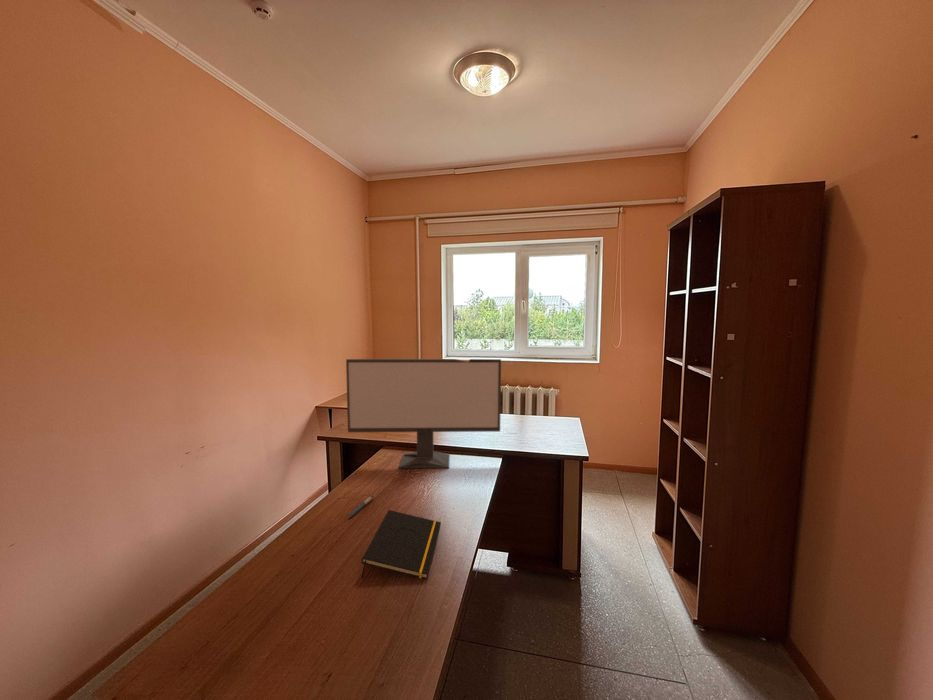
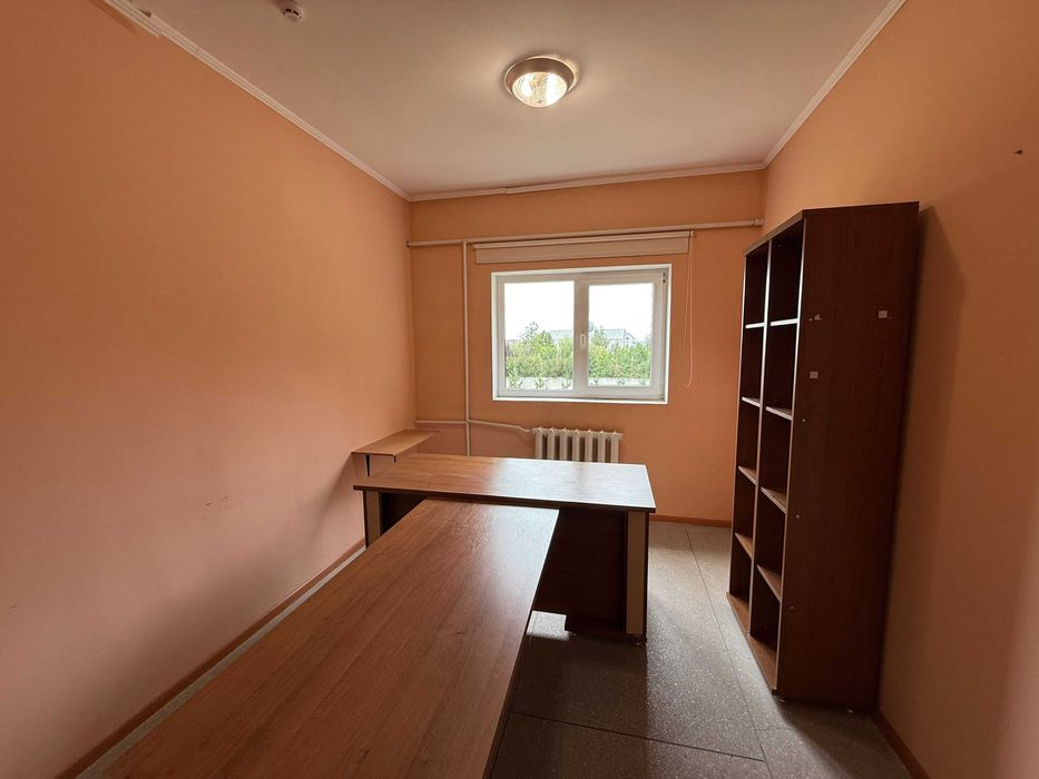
- notepad (405, 540)
- pen (361, 505)
- computer monitor (426, 410)
